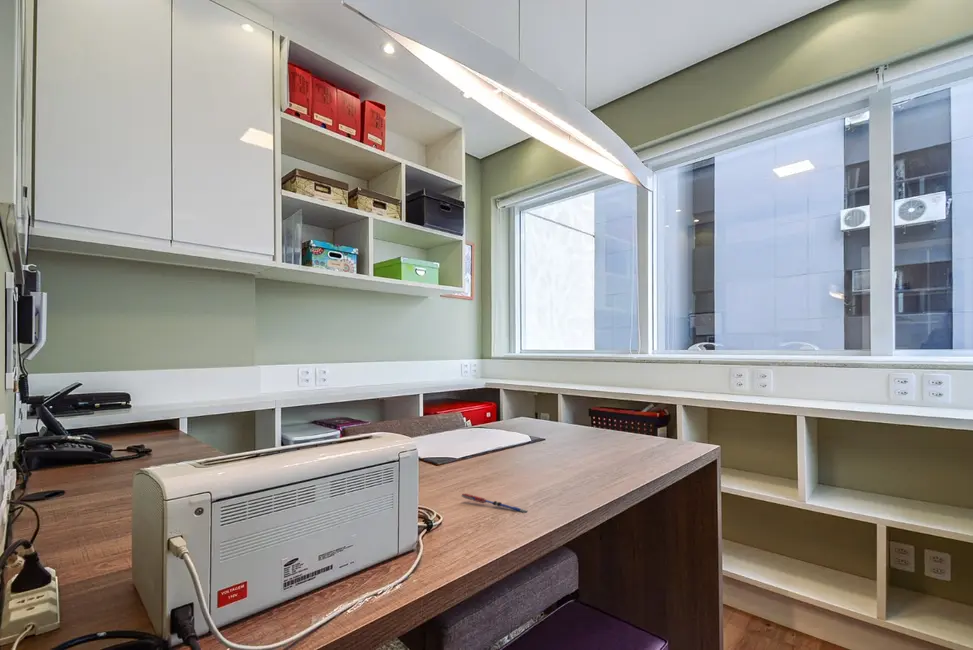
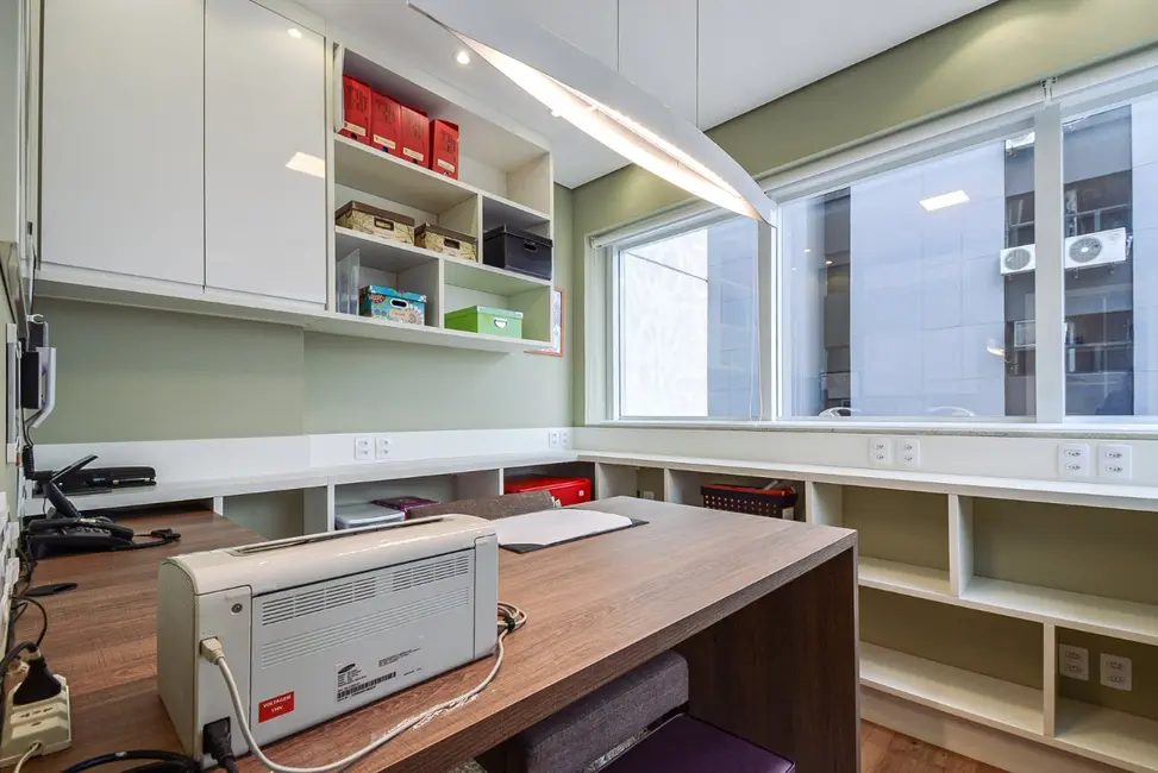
- pen (493, 502)
